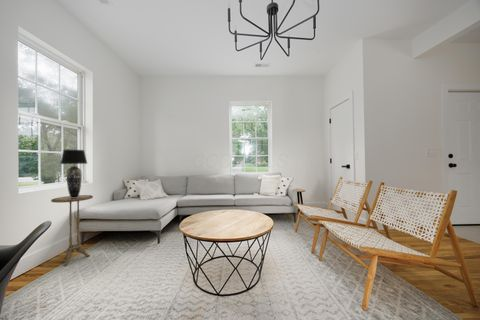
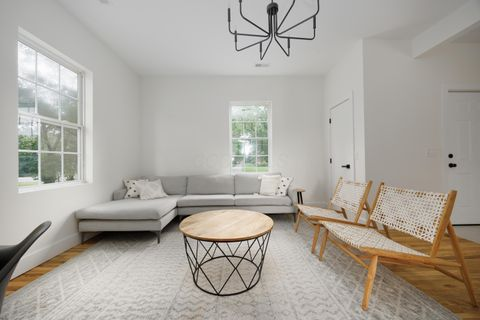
- side table (71, 228)
- table lamp (74, 173)
